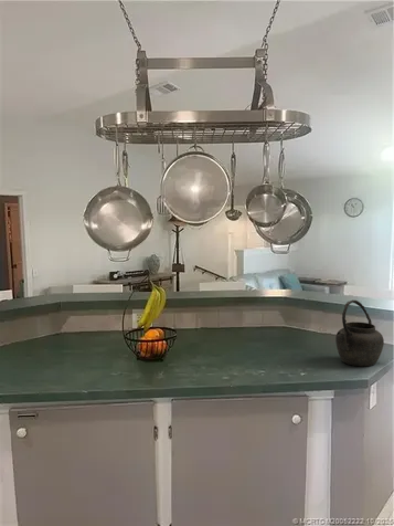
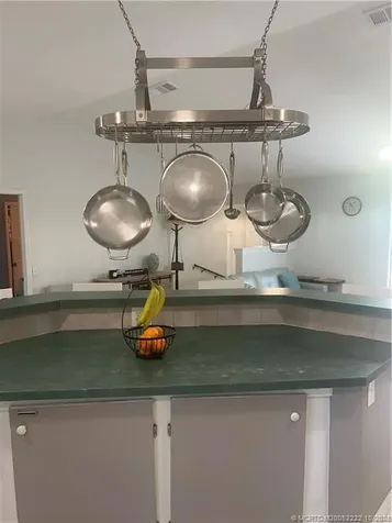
- kettle (354, 333)
